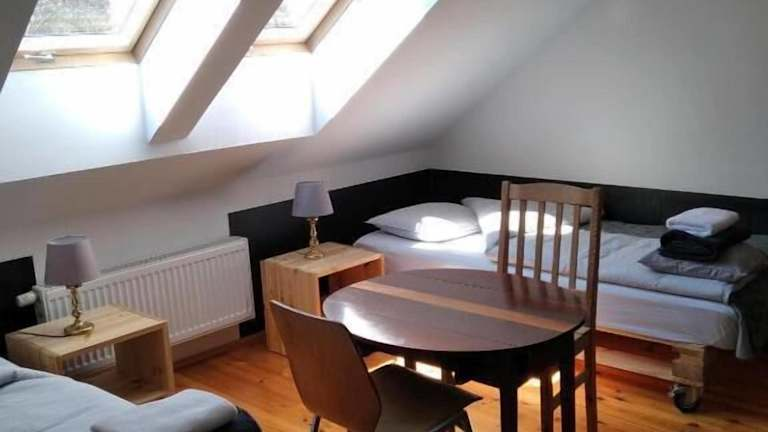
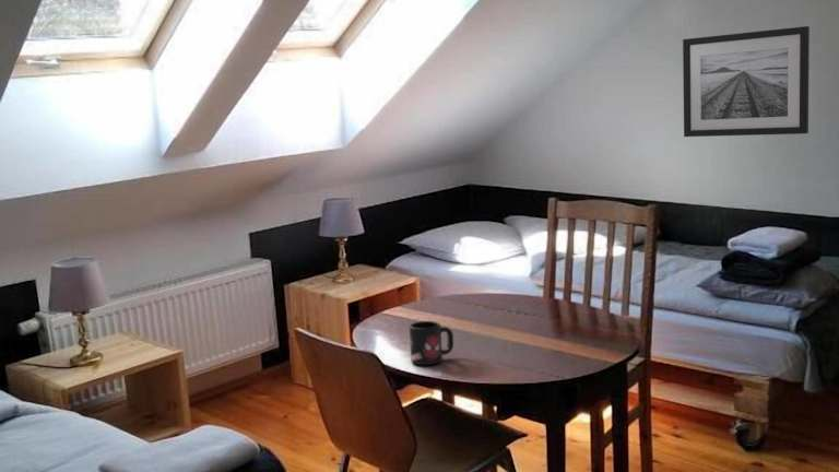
+ mug (432, 341)
+ wall art (743, 84)
